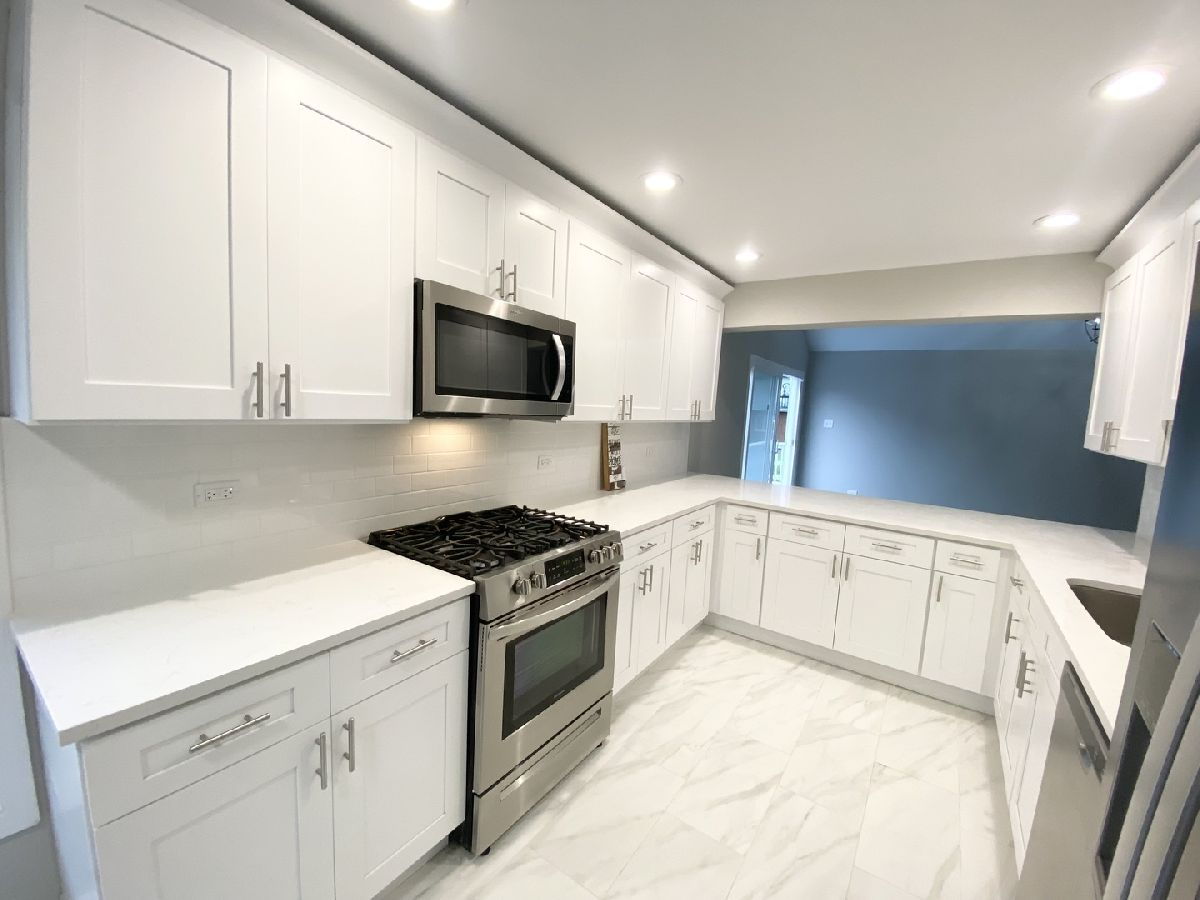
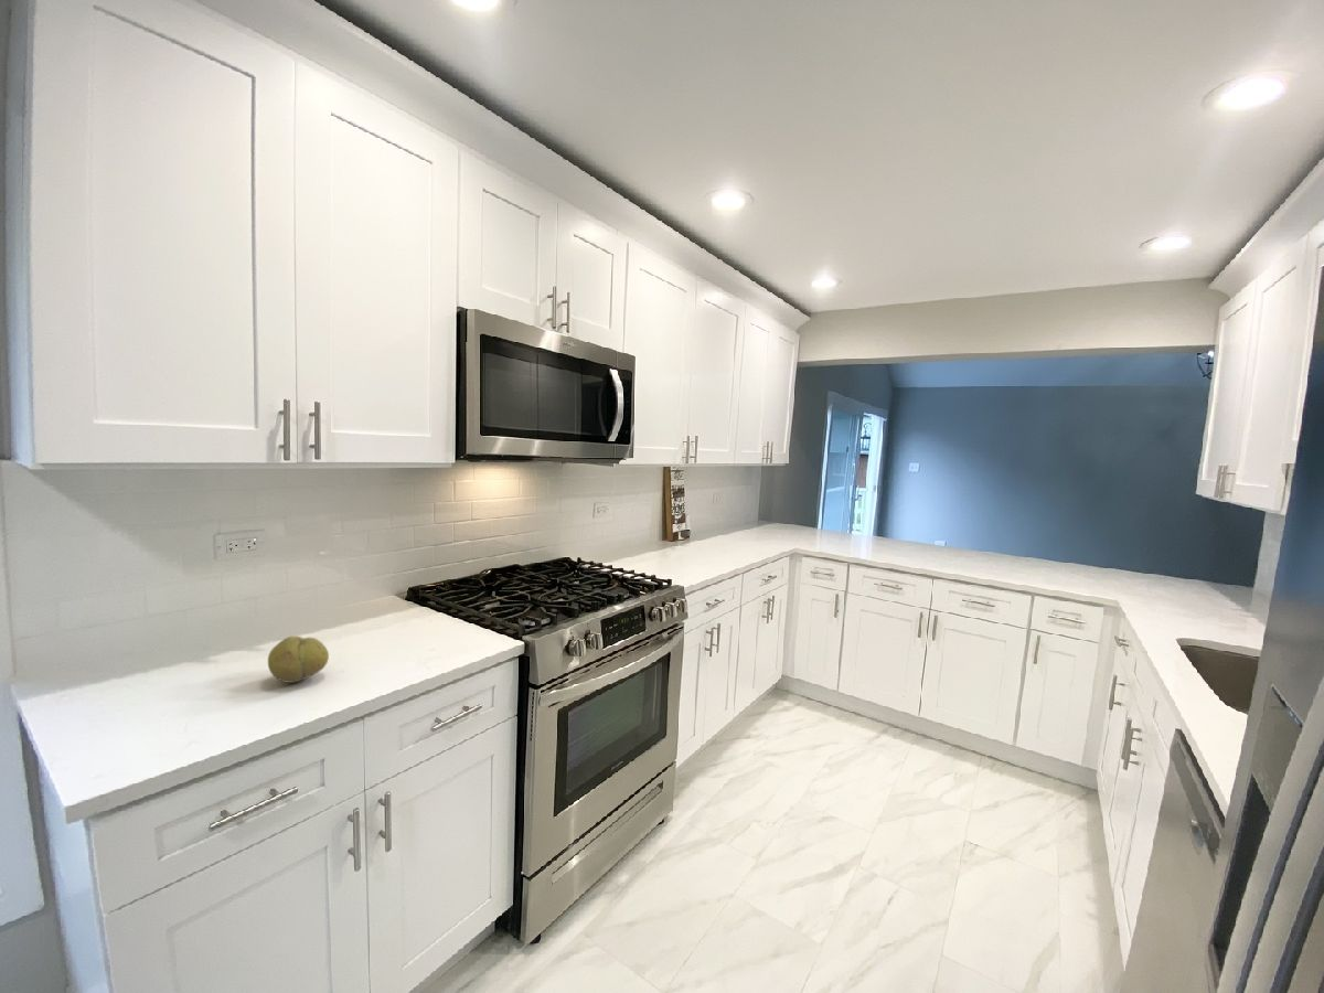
+ fruit (297, 659)
